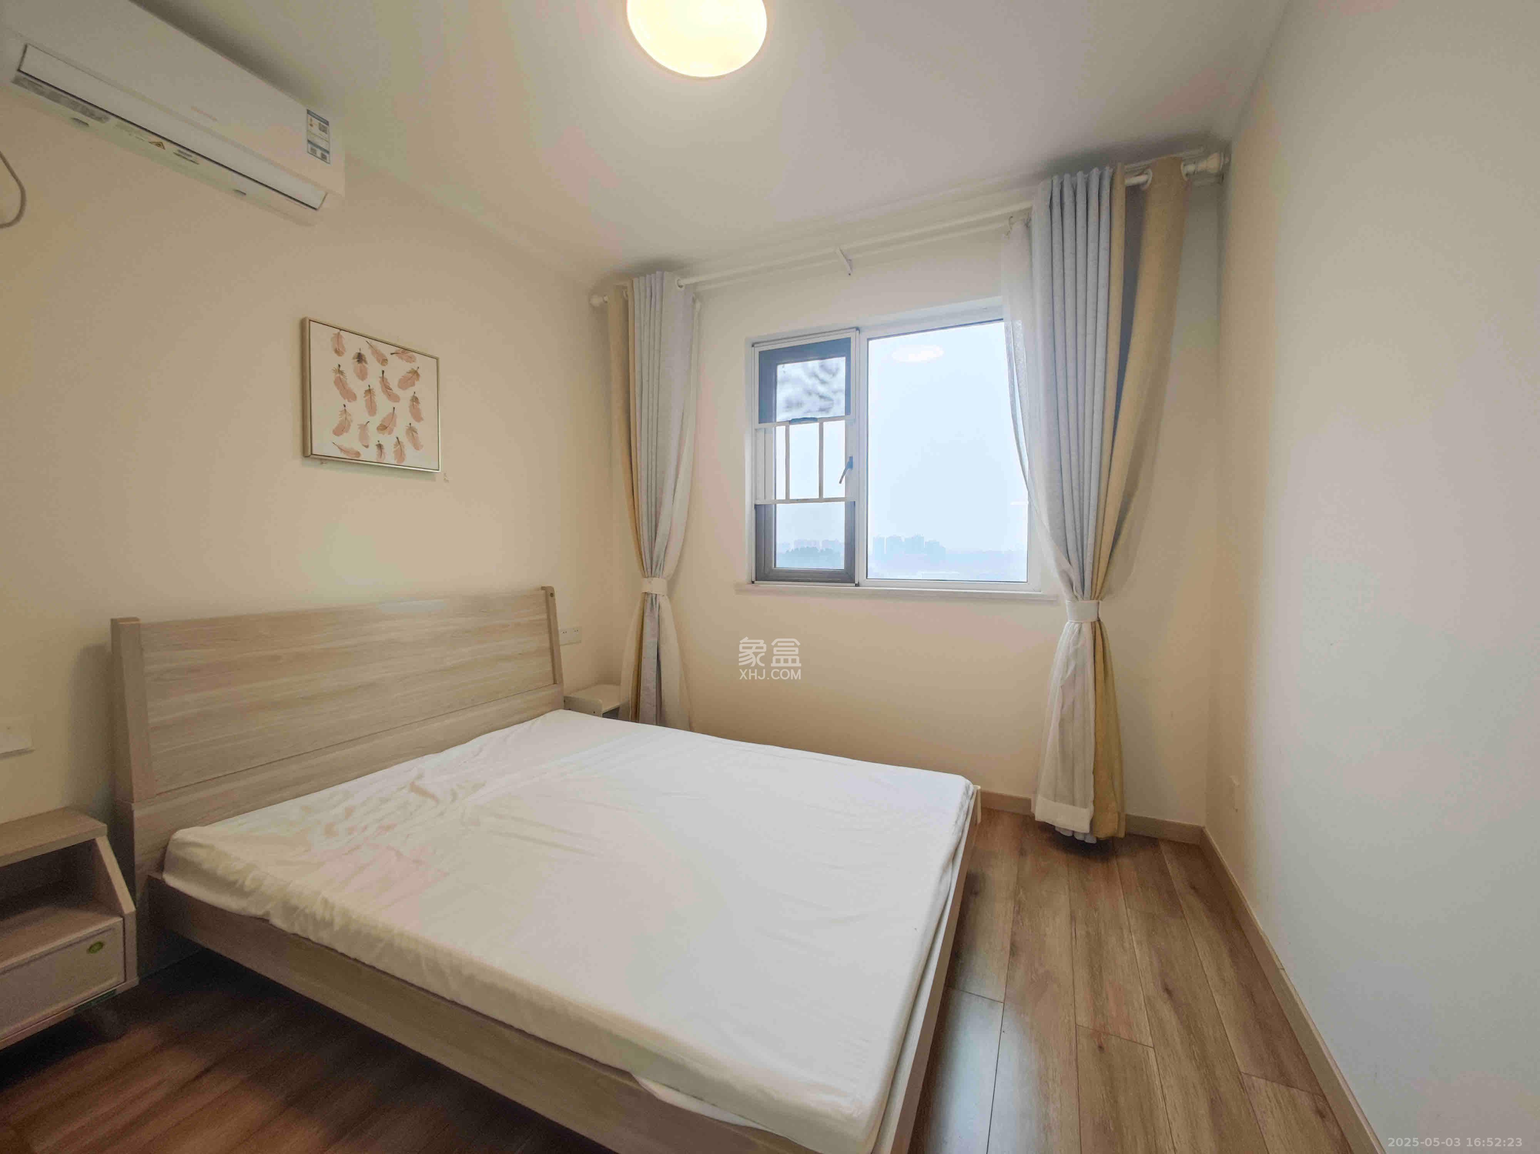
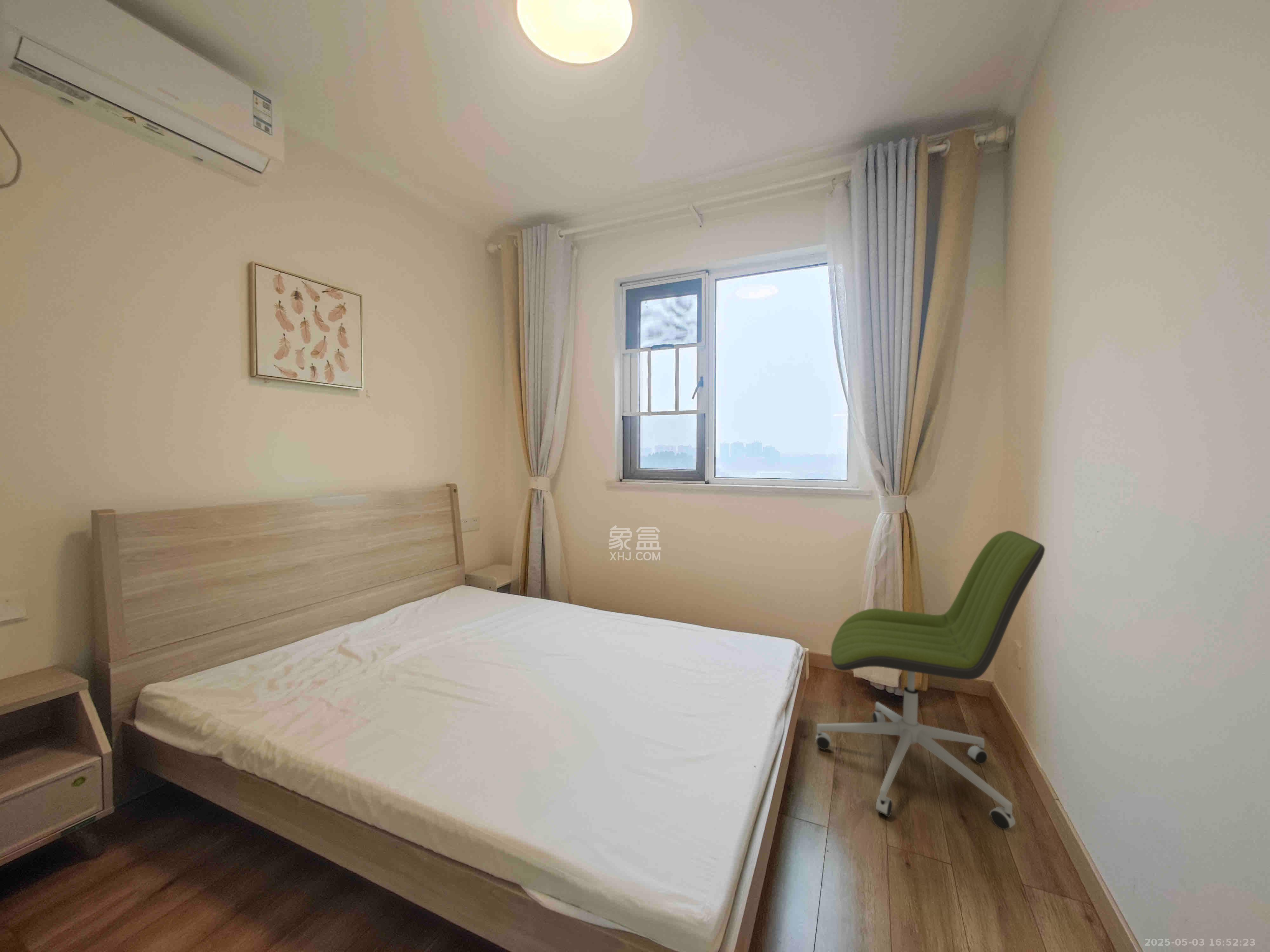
+ office chair (913, 651)
